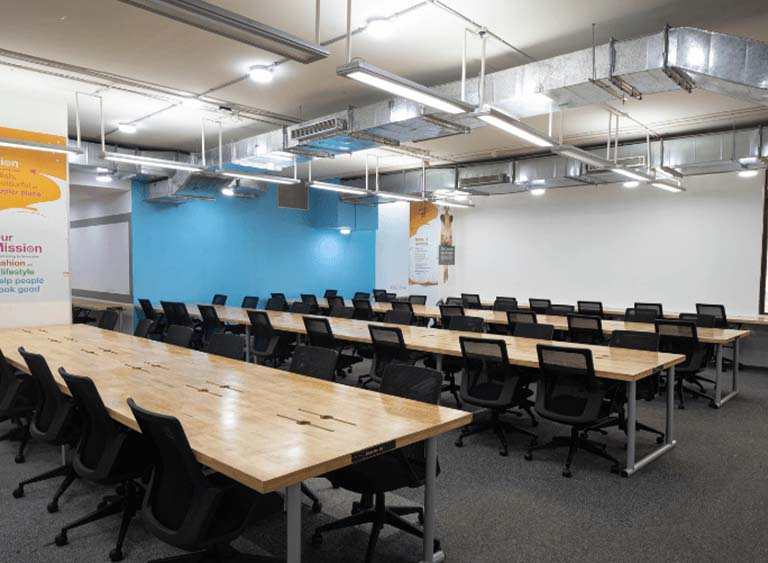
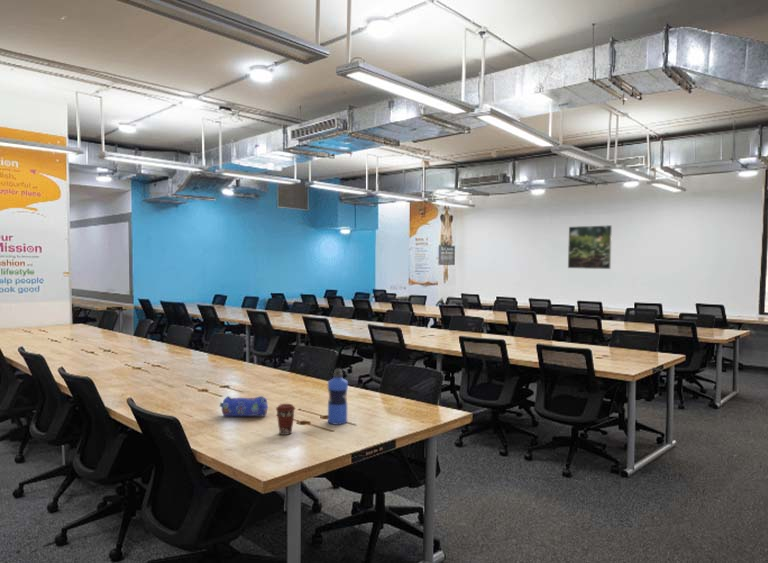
+ coffee cup (285, 419)
+ pencil case (244, 405)
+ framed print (589, 247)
+ water bottle (337, 395)
